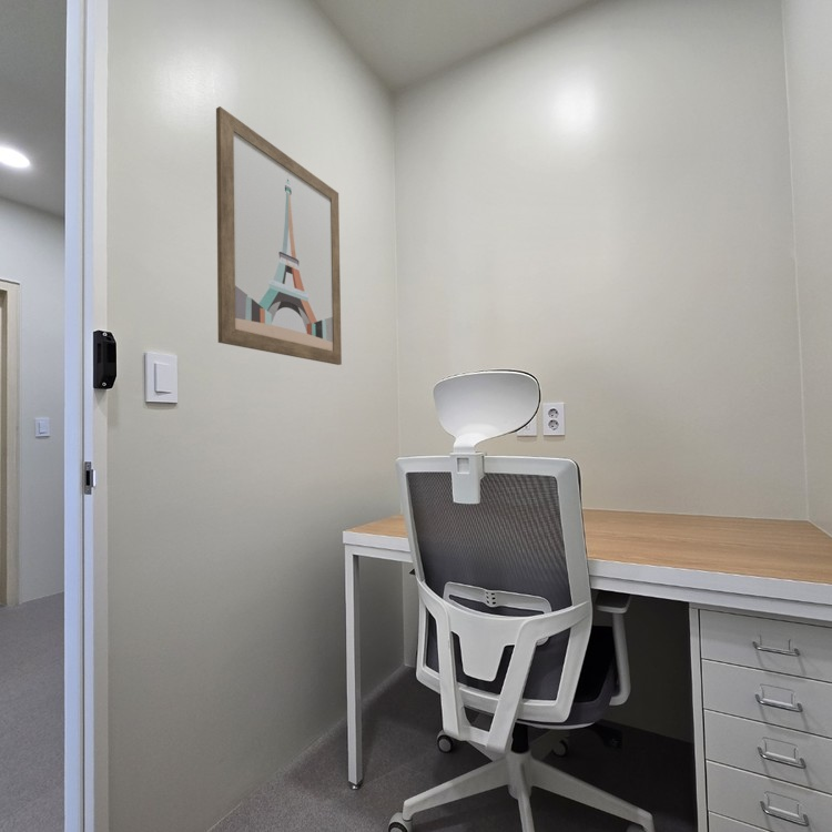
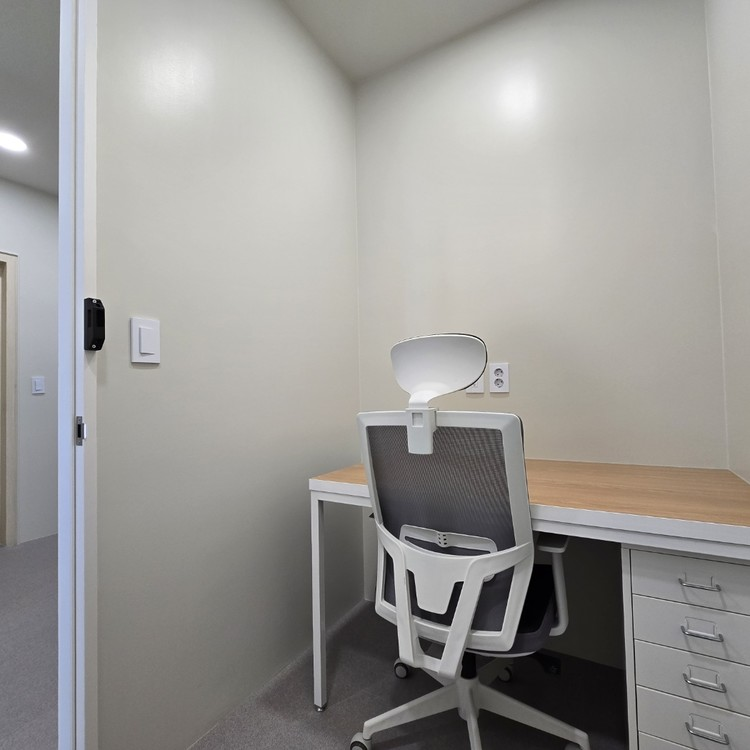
- wall art (287, 255)
